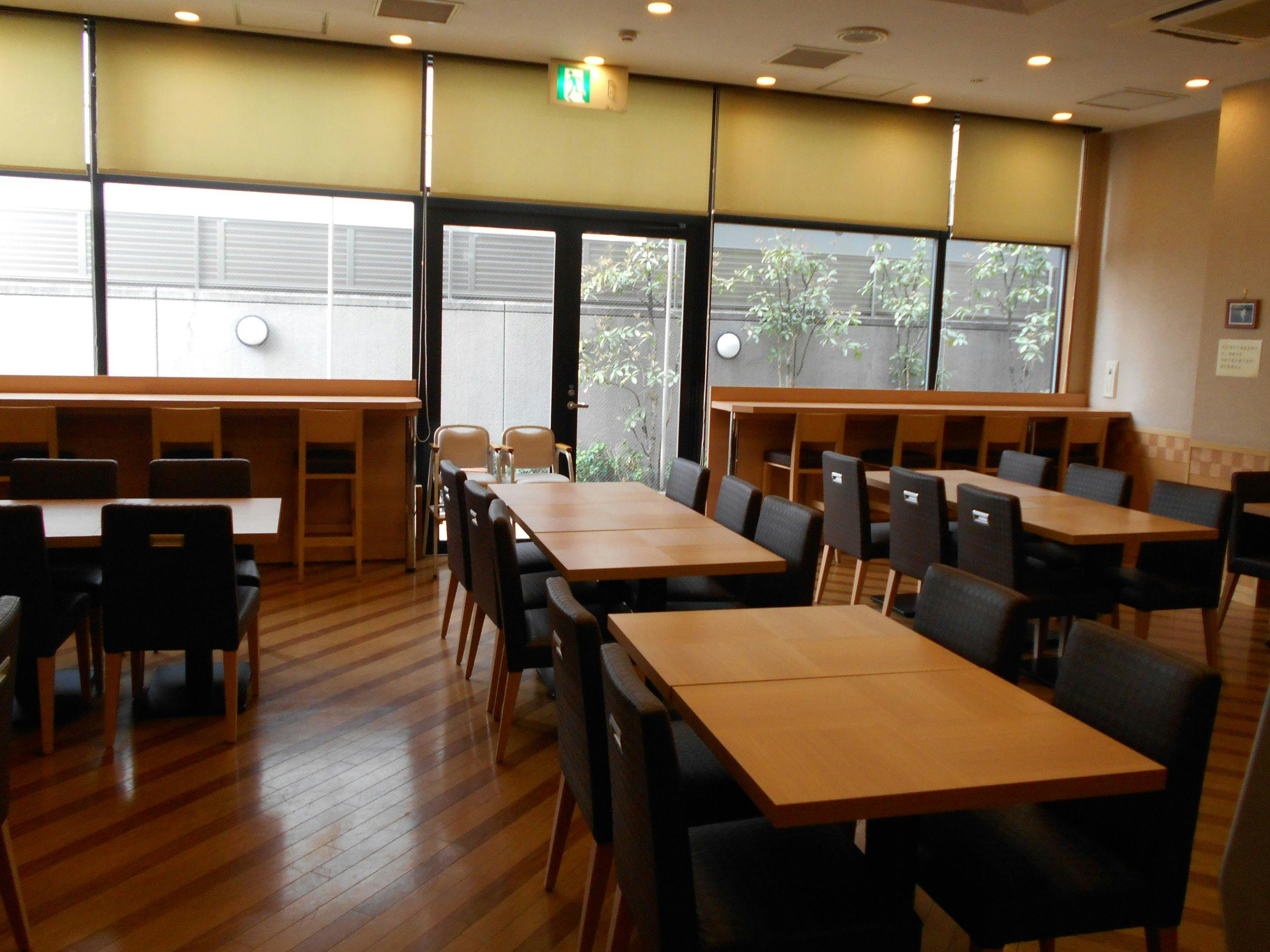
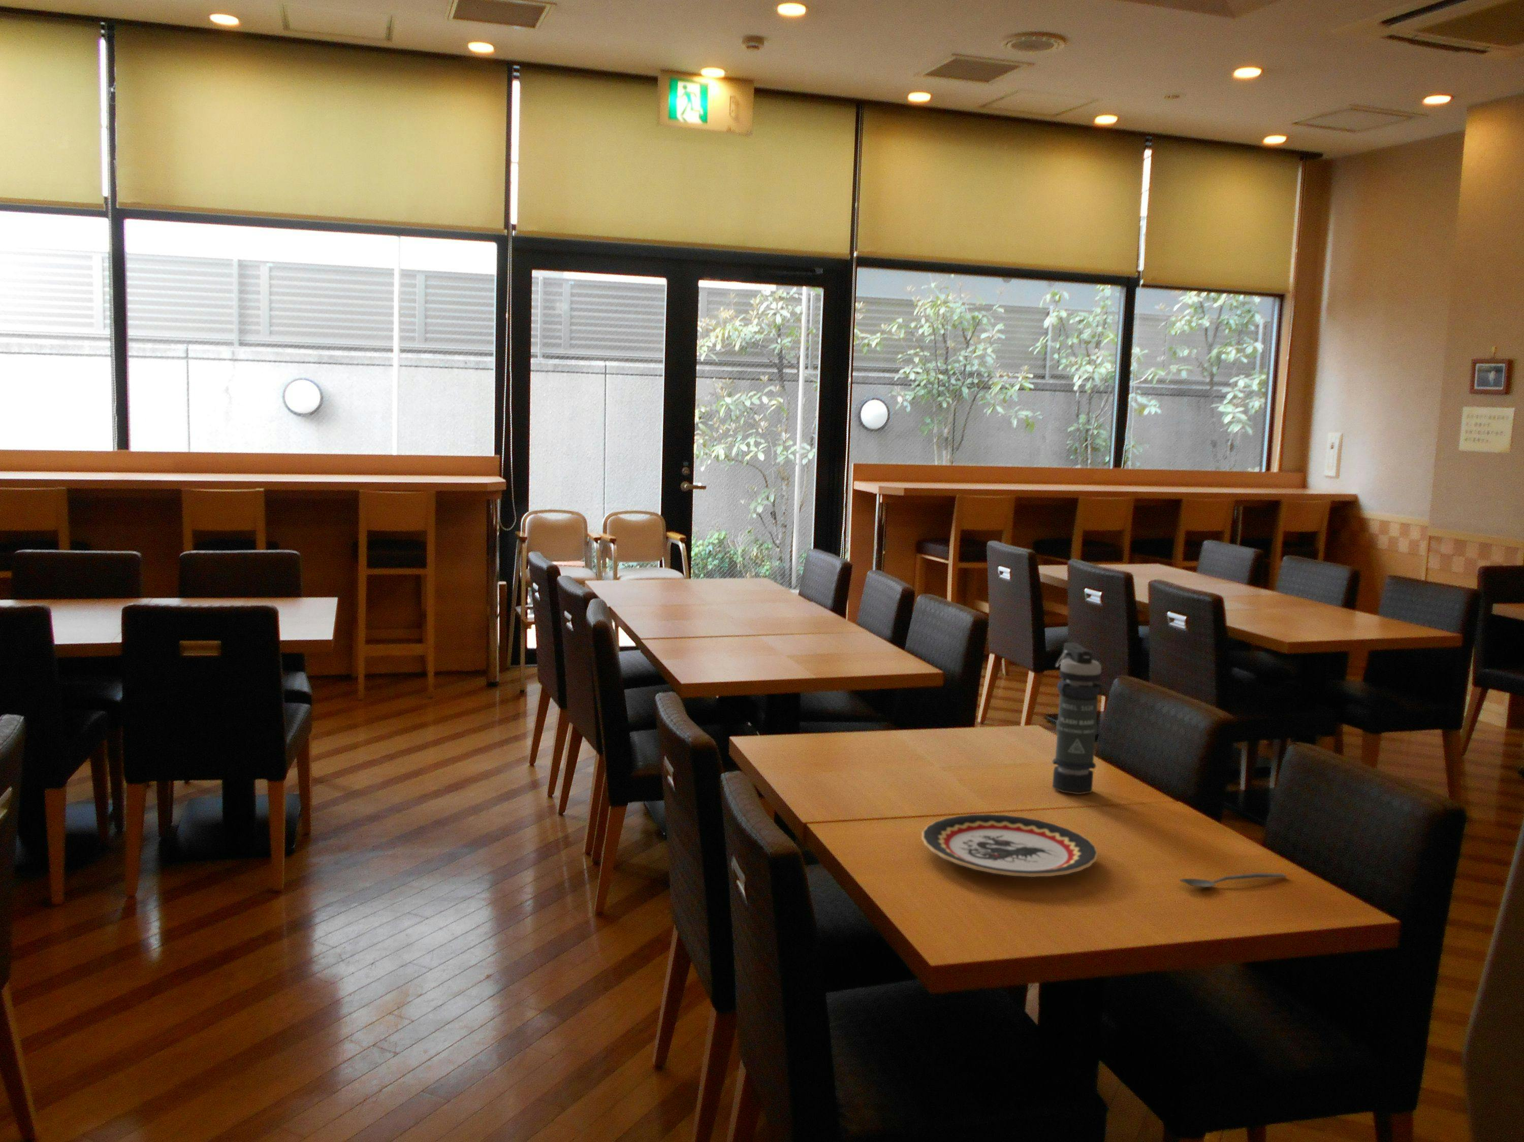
+ plate (1008, 848)
+ smoke grenade (1074, 716)
+ spoon (1234, 878)
